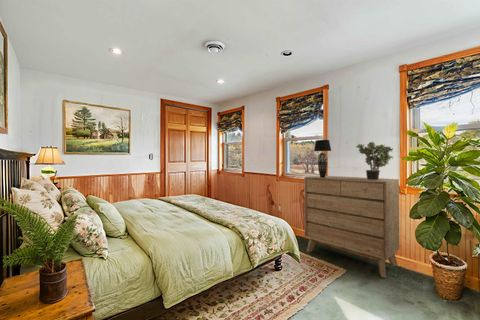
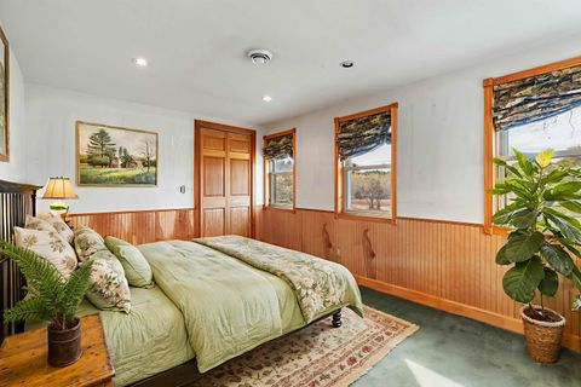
- dresser (348, 218)
- table lamp (322, 158)
- potted plant (373, 160)
